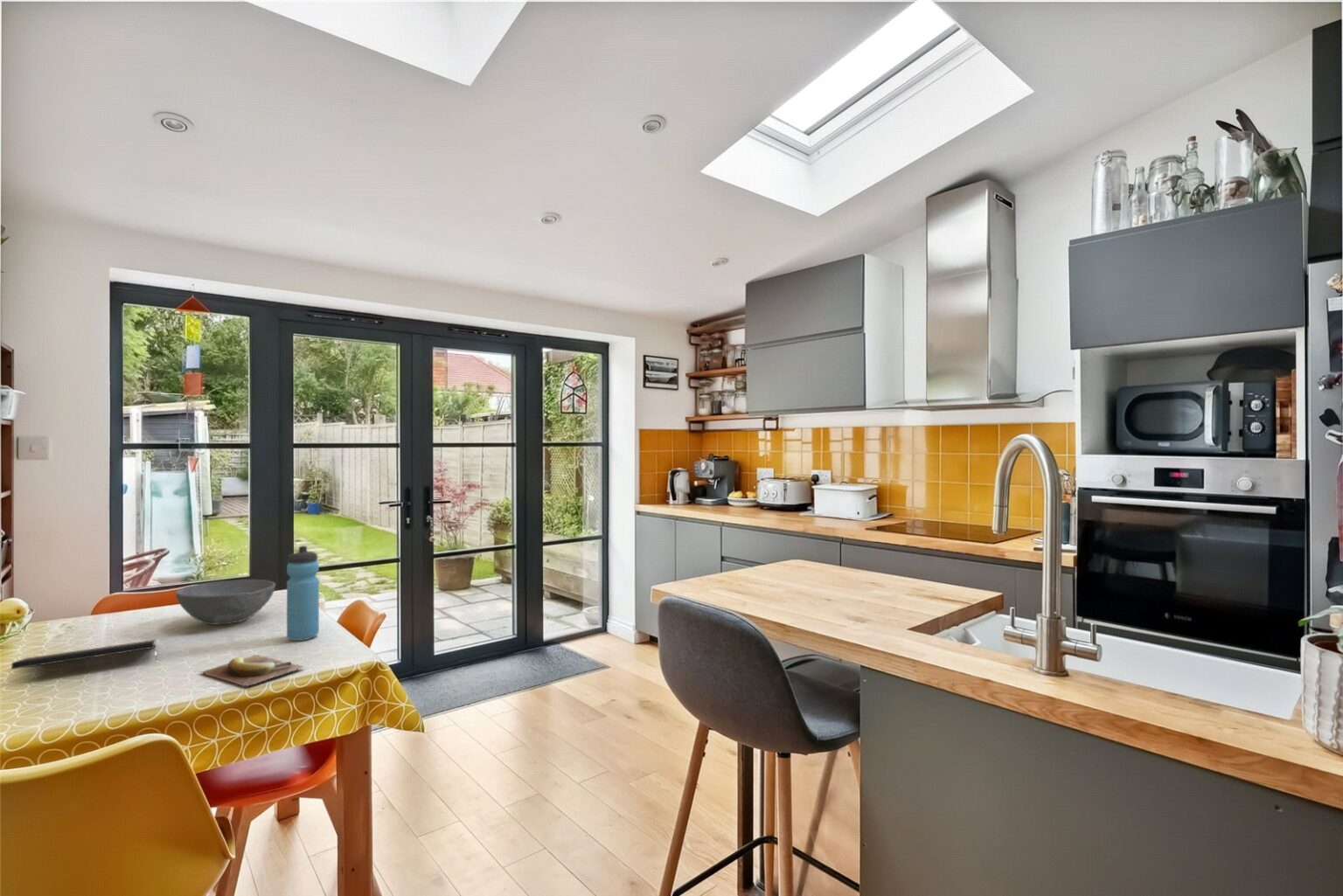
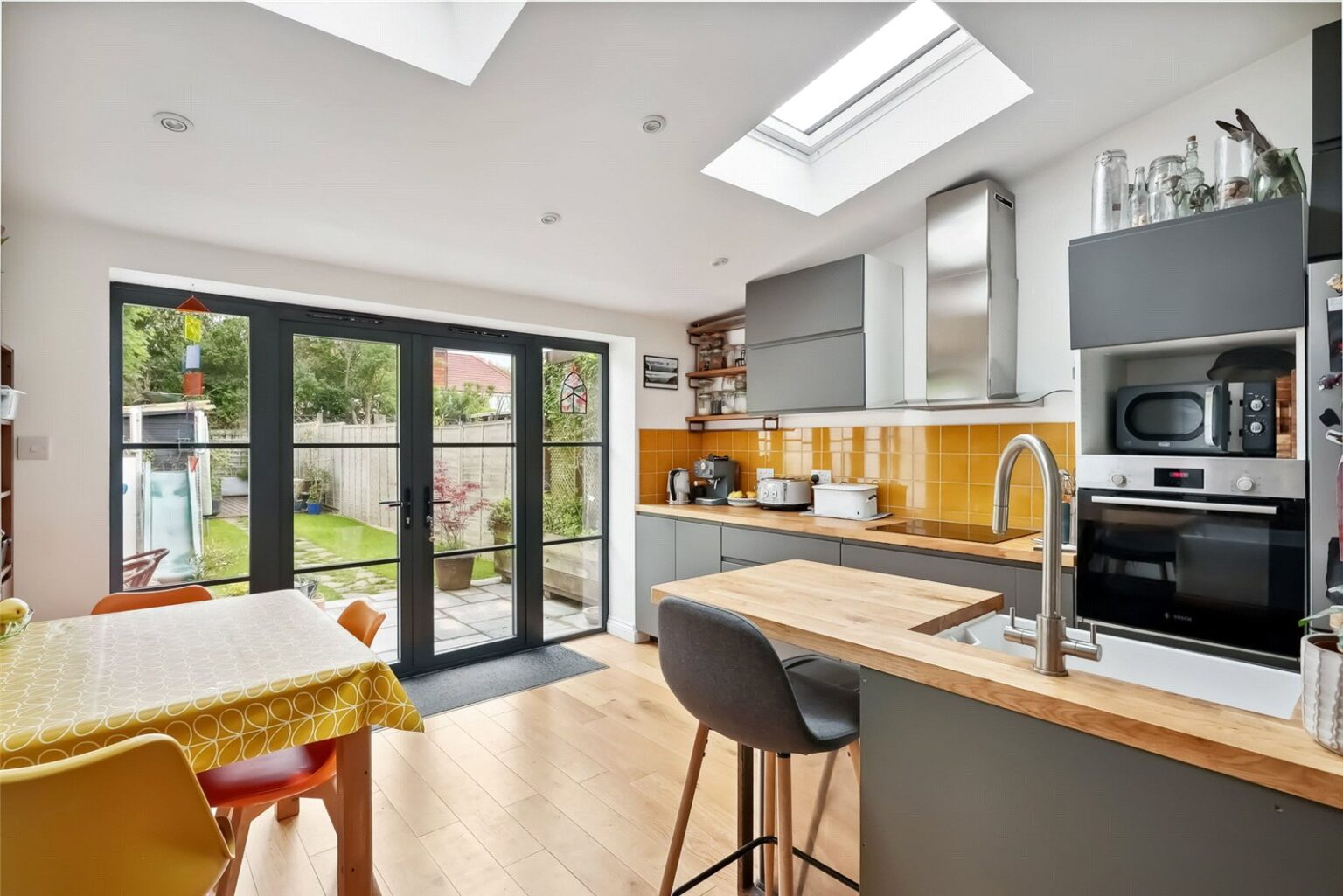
- bowl (227, 603)
- water bottle (303, 591)
- banana (252, 664)
- notepad (90, 653)
